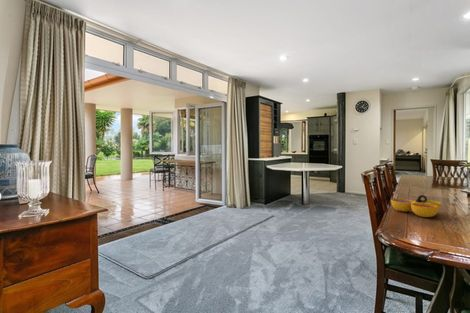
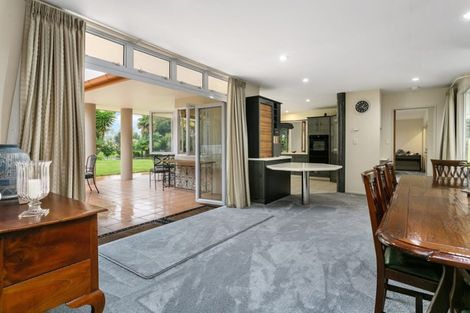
- decorative bowl (419, 204)
